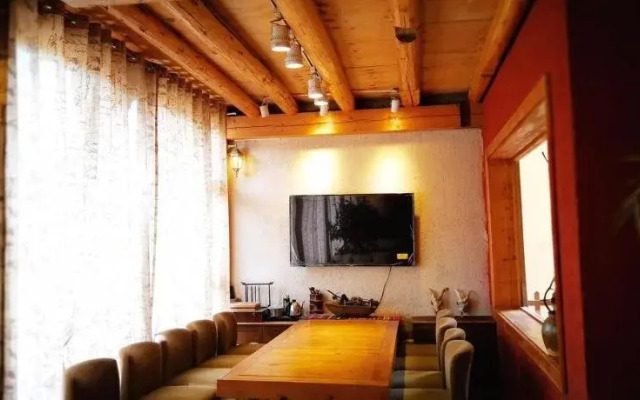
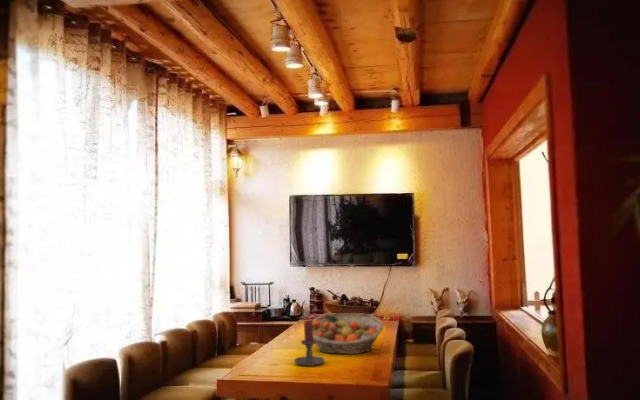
+ candle holder (309, 340)
+ fruit basket (345, 332)
